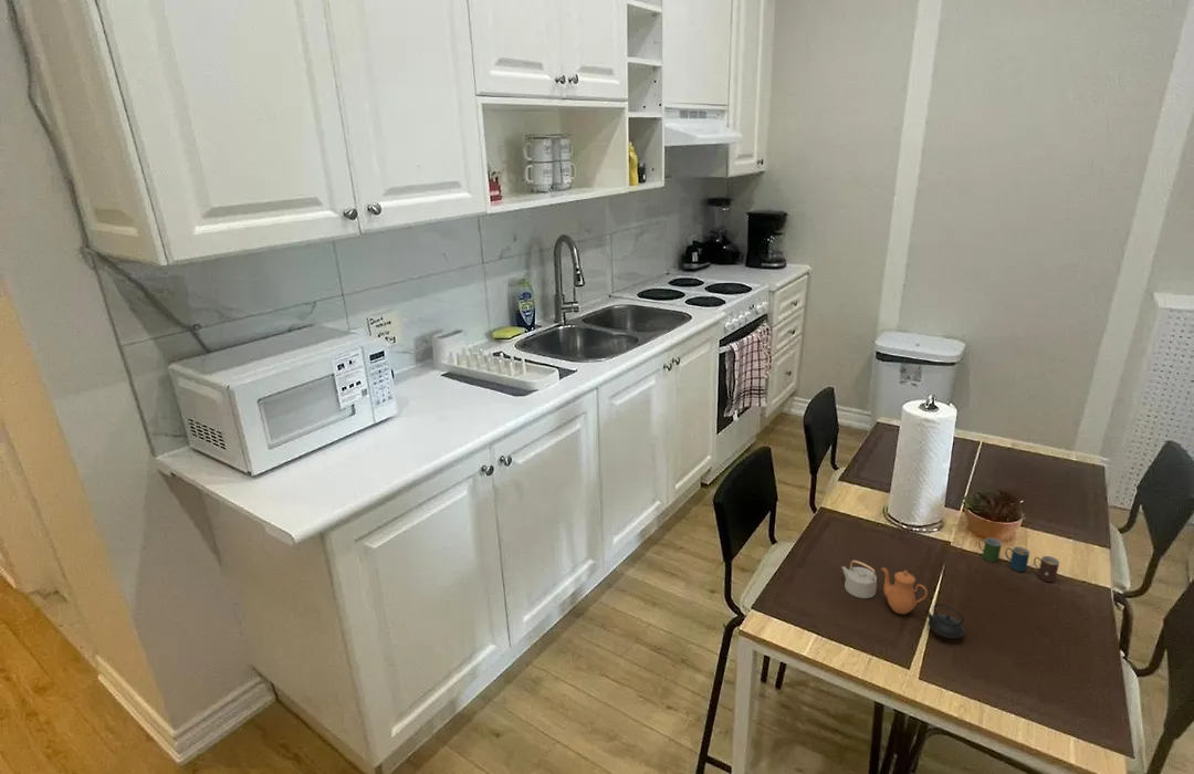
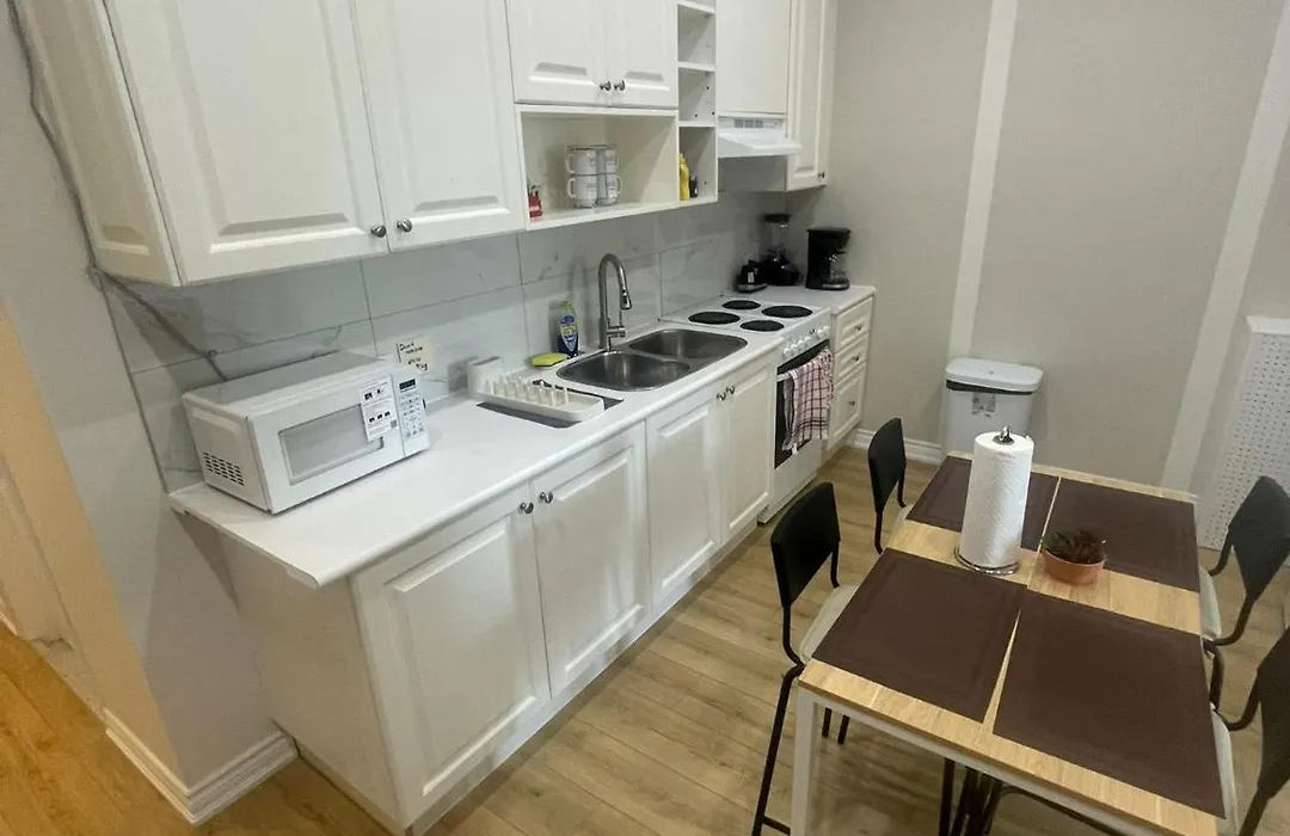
- teapot (900, 588)
- cup (1017, 552)
